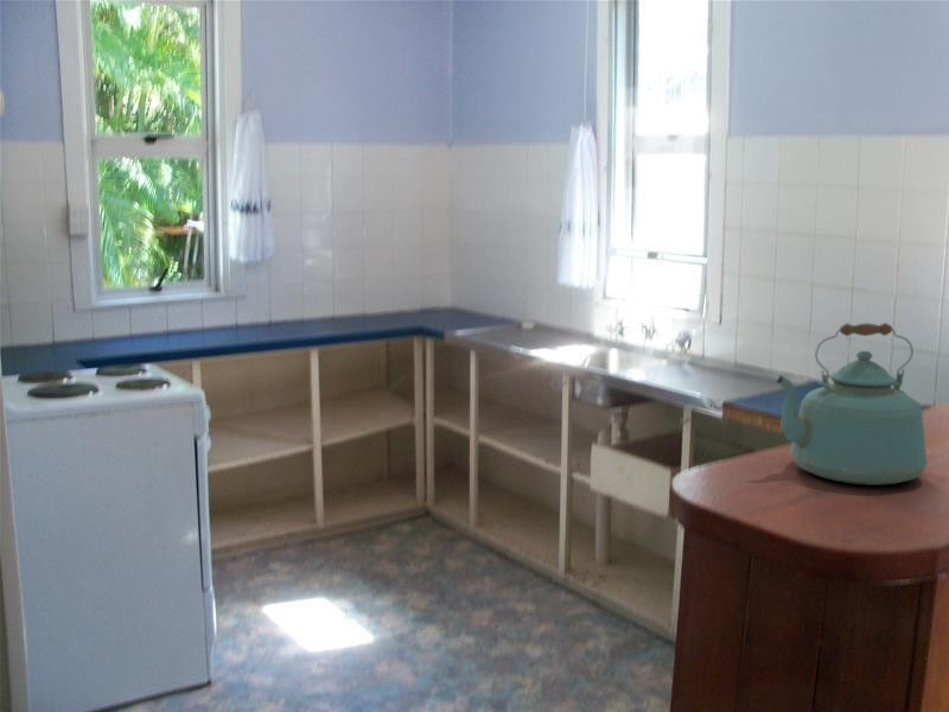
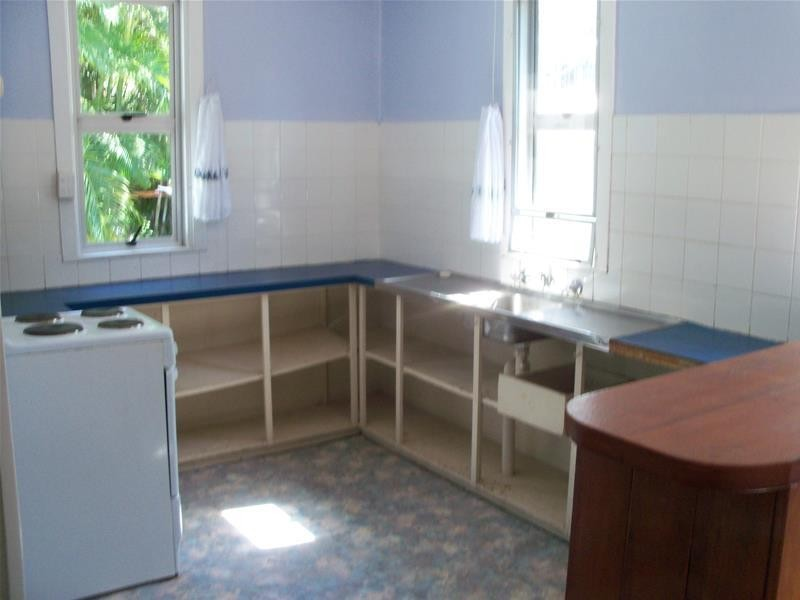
- kettle (848, 398)
